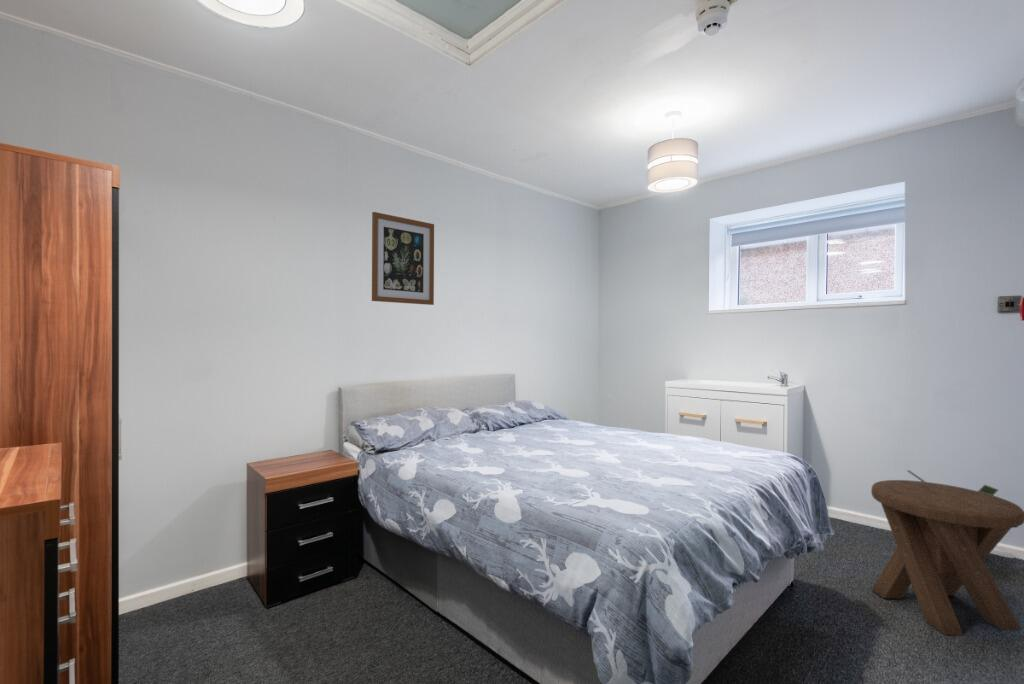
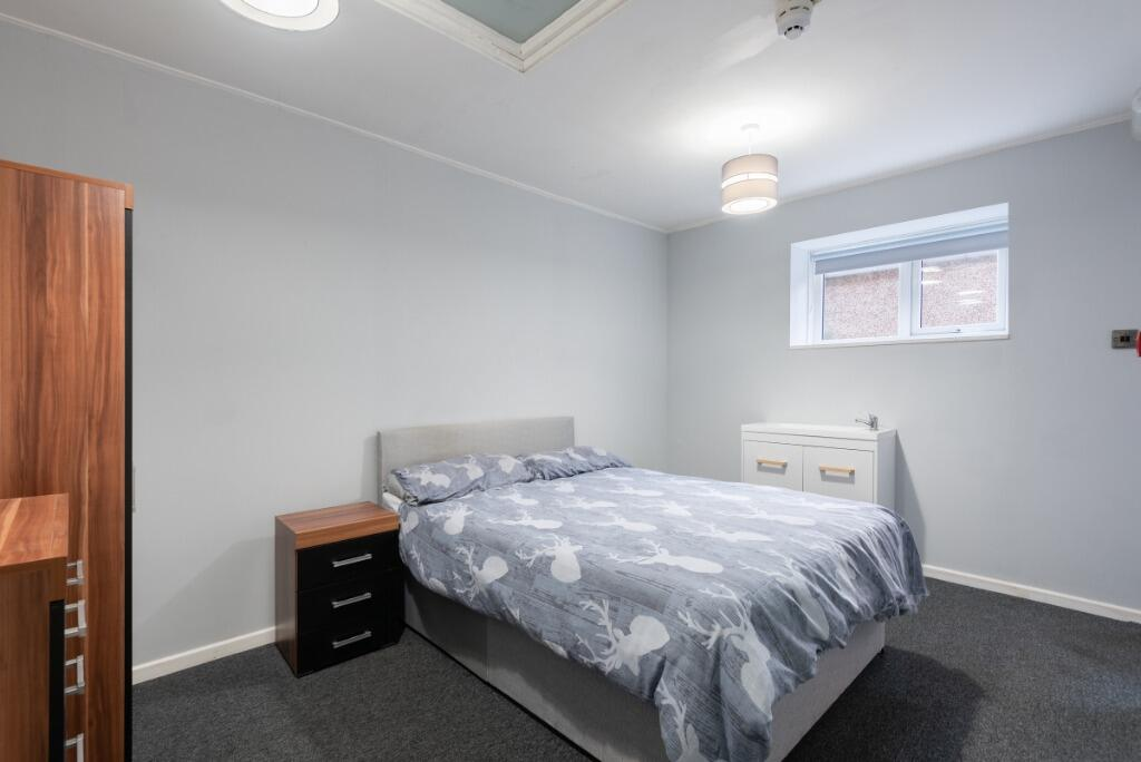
- wall art (404, 260)
- music stool (941, 552)
- potted plant (979, 491)
